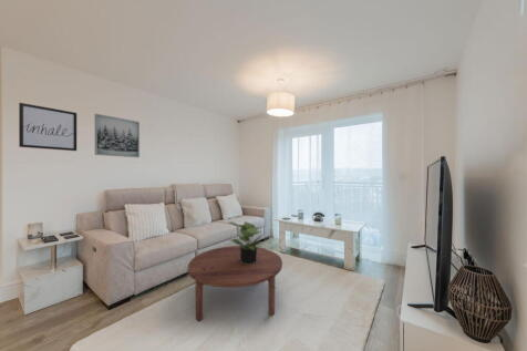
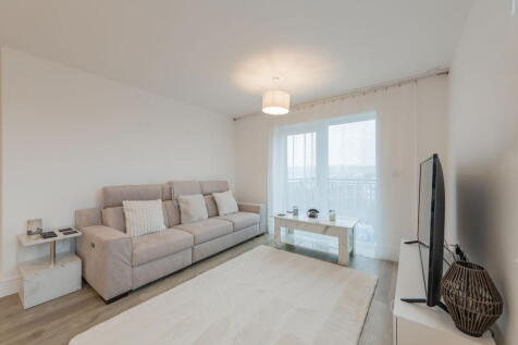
- coffee table (236, 278)
- wall art (50, 128)
- potted plant (245, 239)
- wall art (118, 136)
